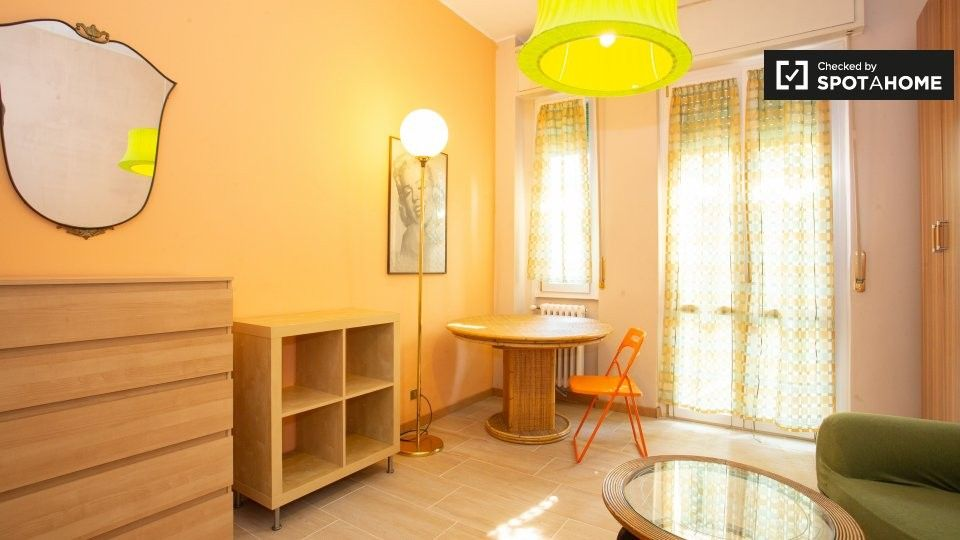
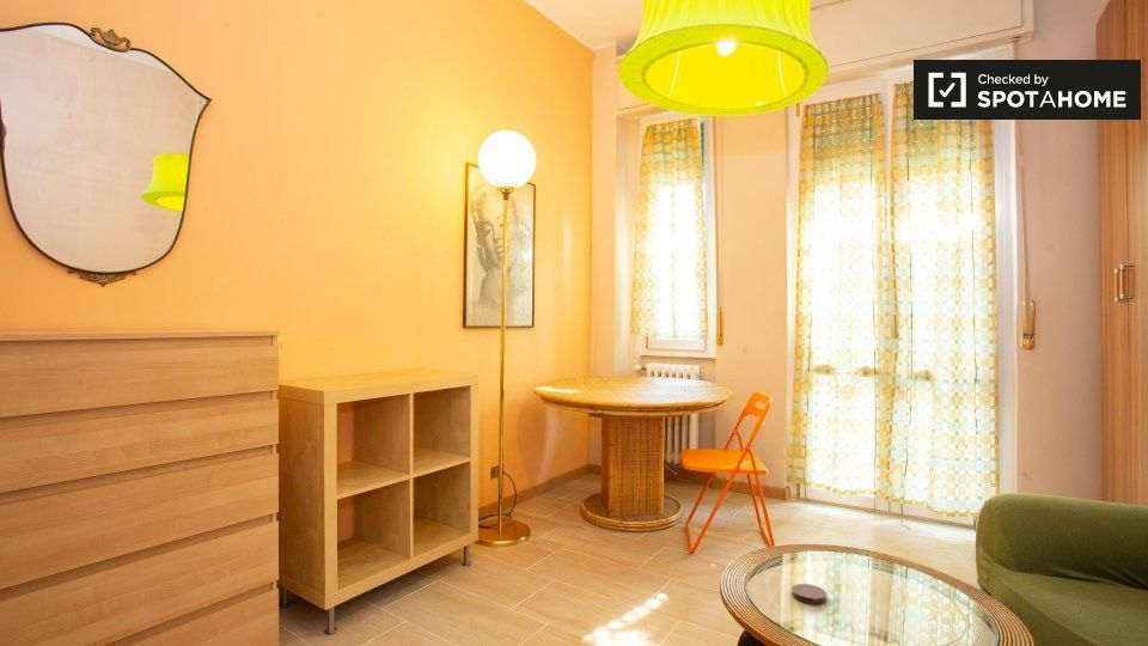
+ coaster (808, 592)
